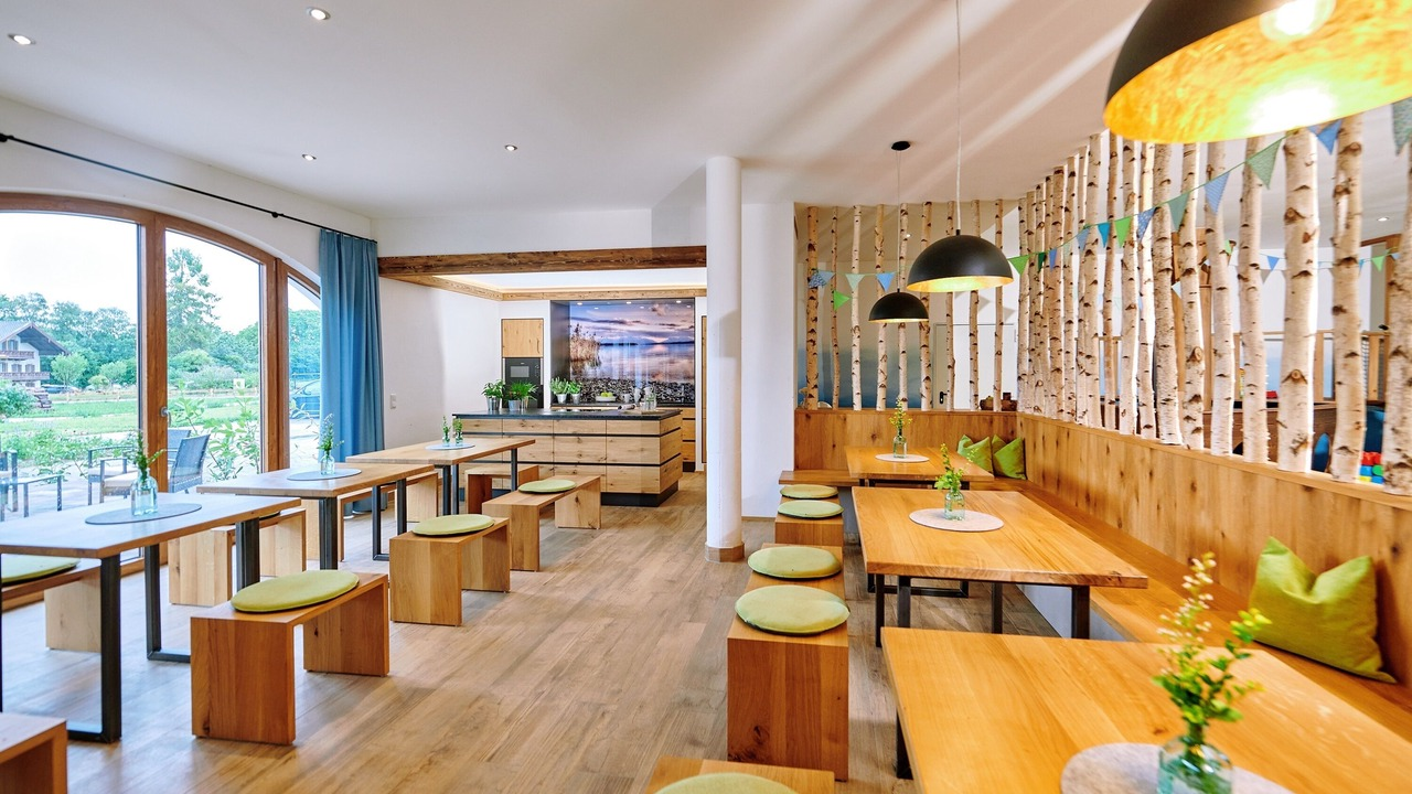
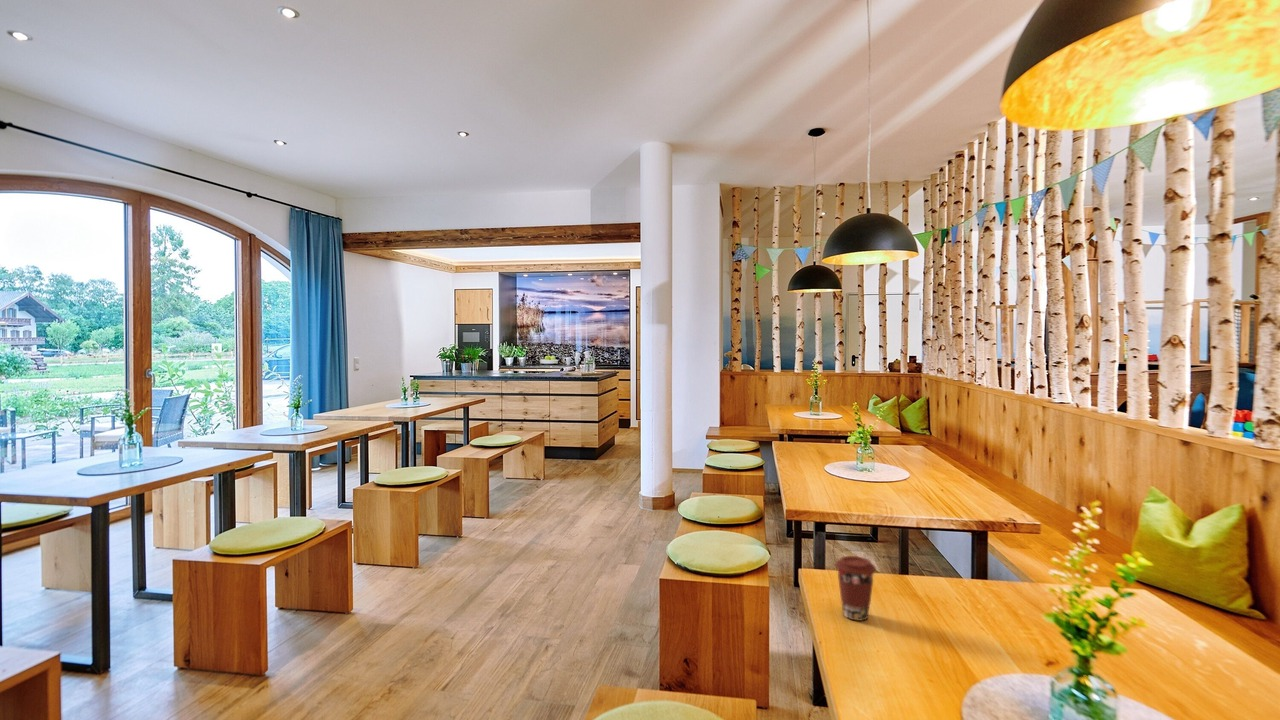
+ coffee cup (855, 588)
